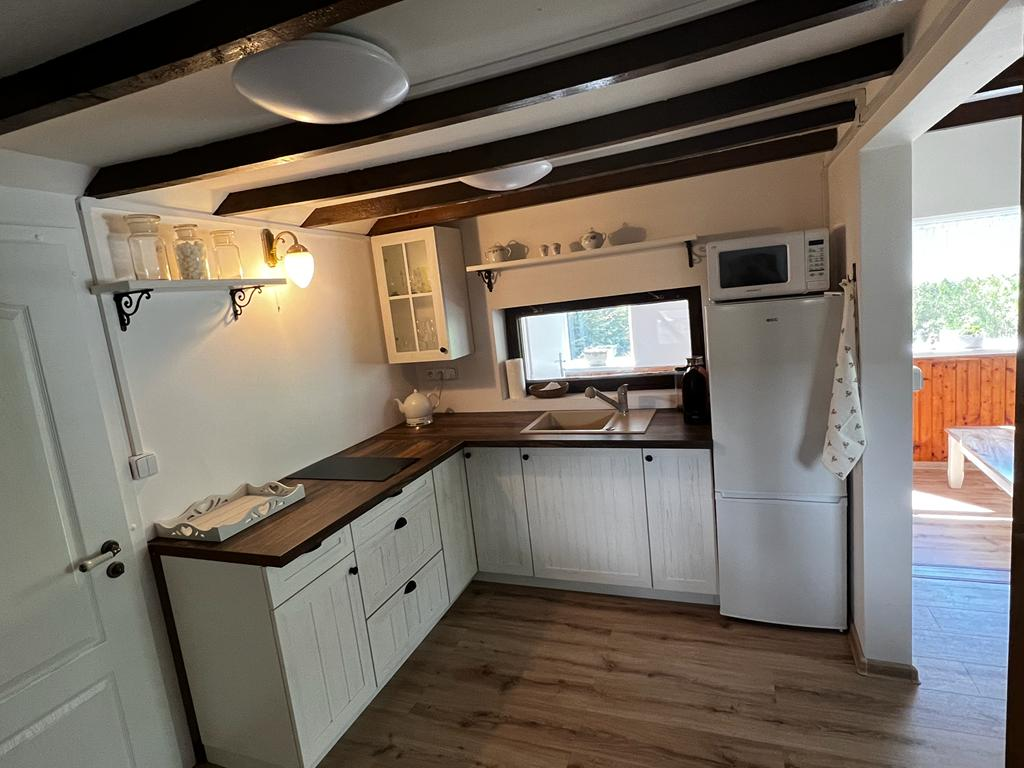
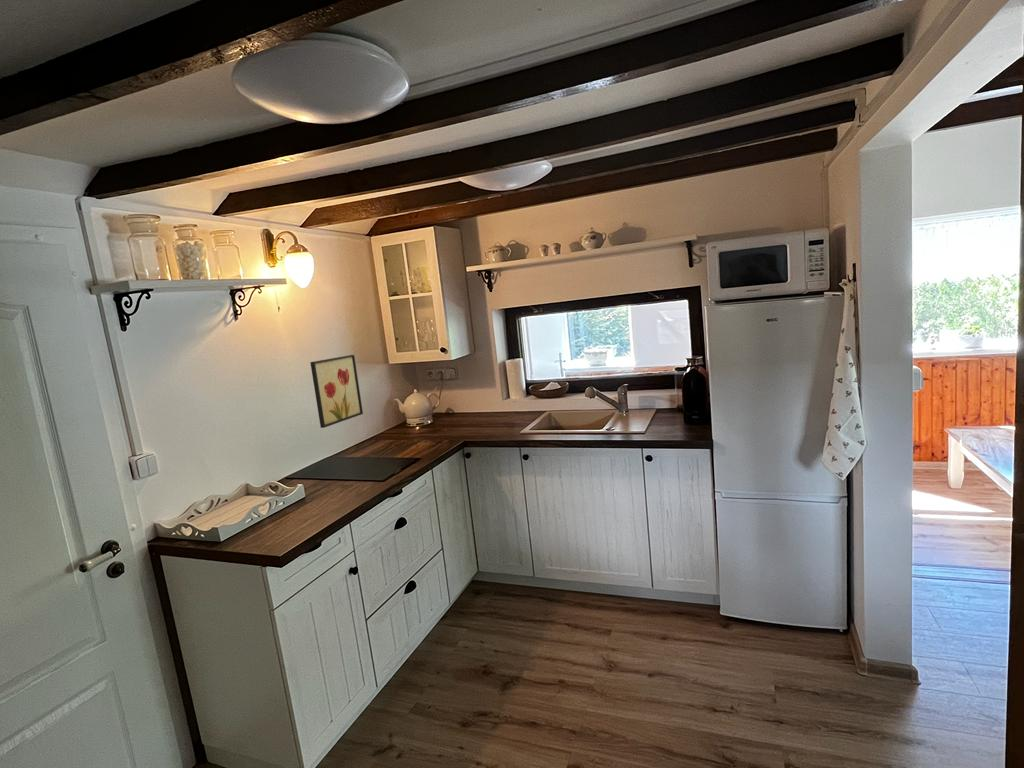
+ wall art (337, 389)
